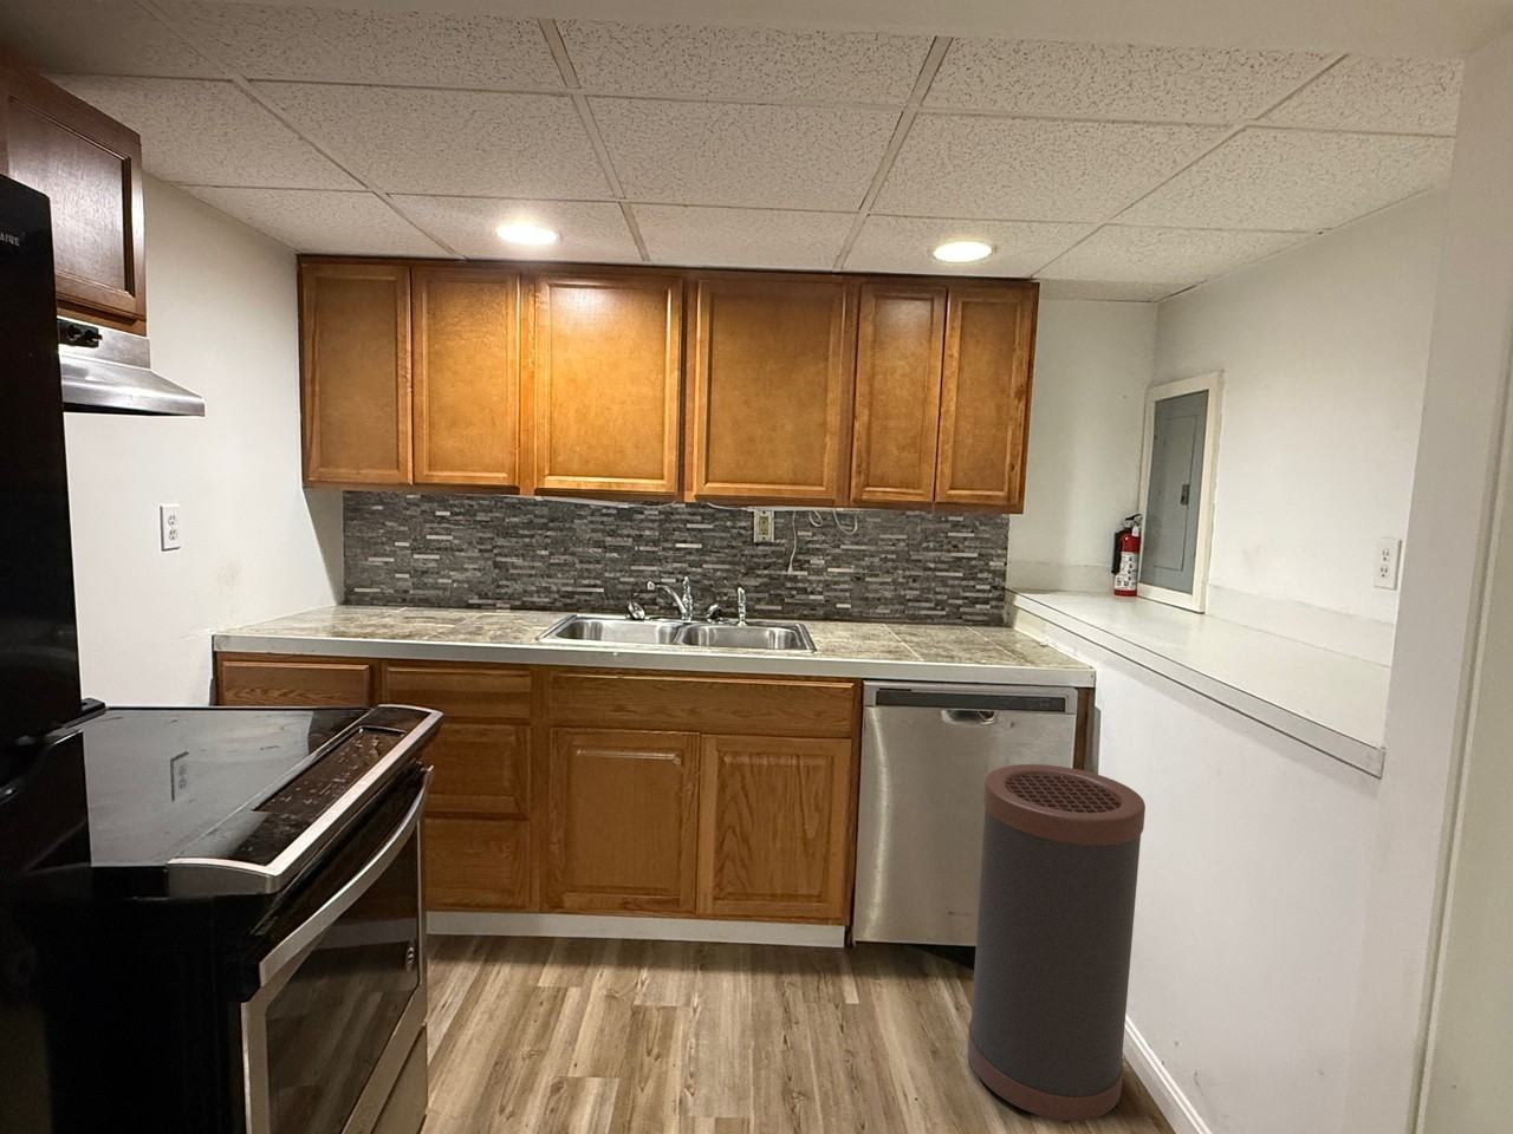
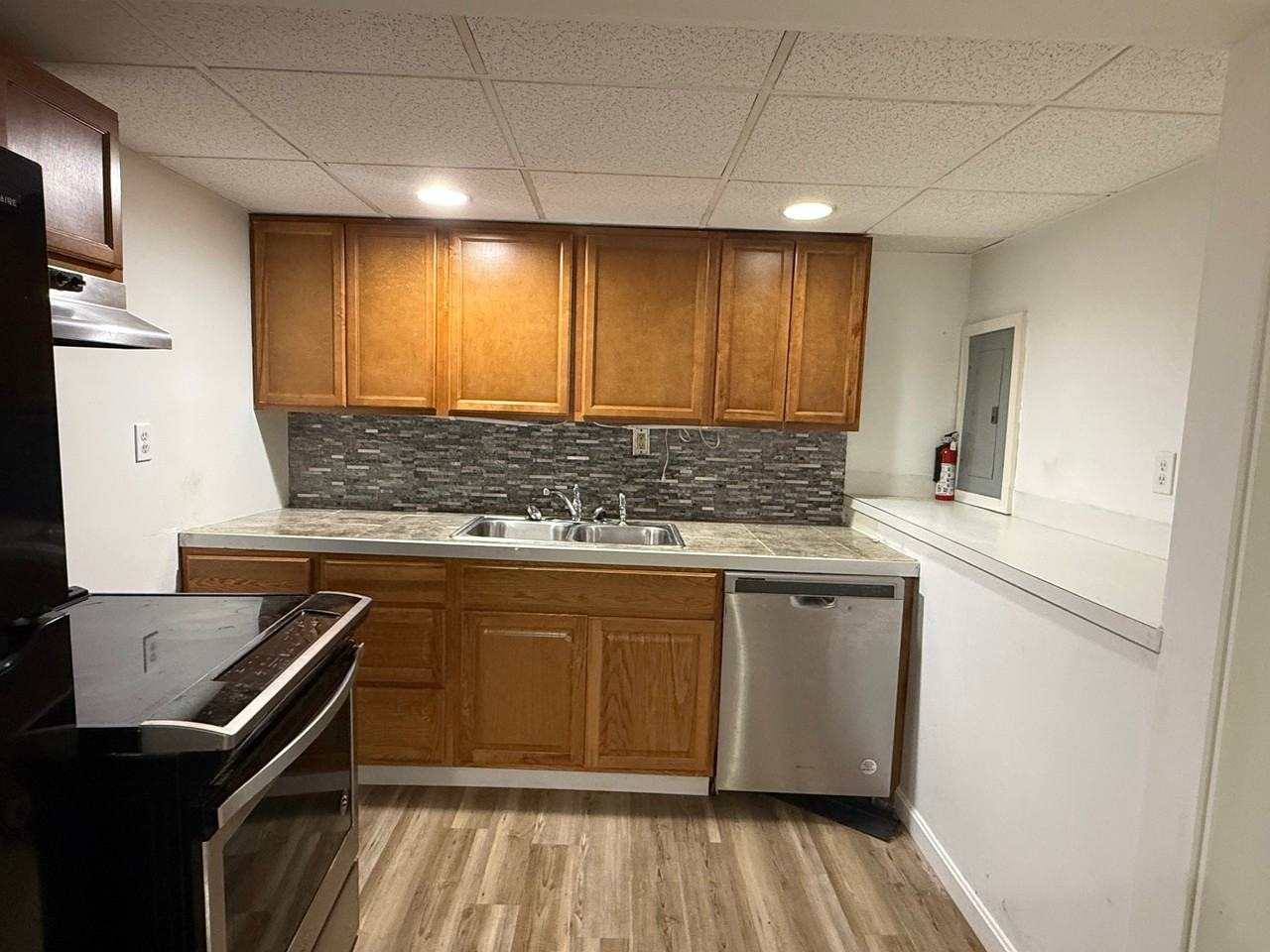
- trash can (1051, 932)
